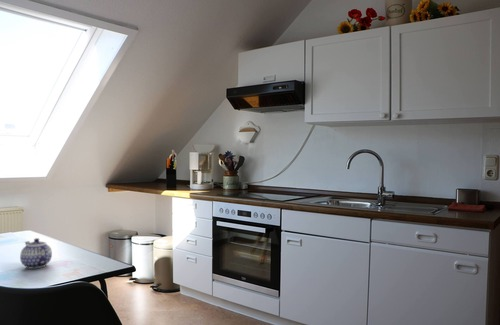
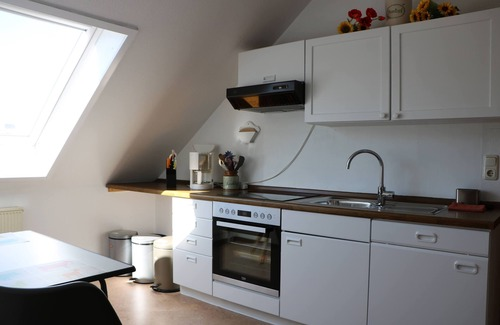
- teapot (36, 252)
